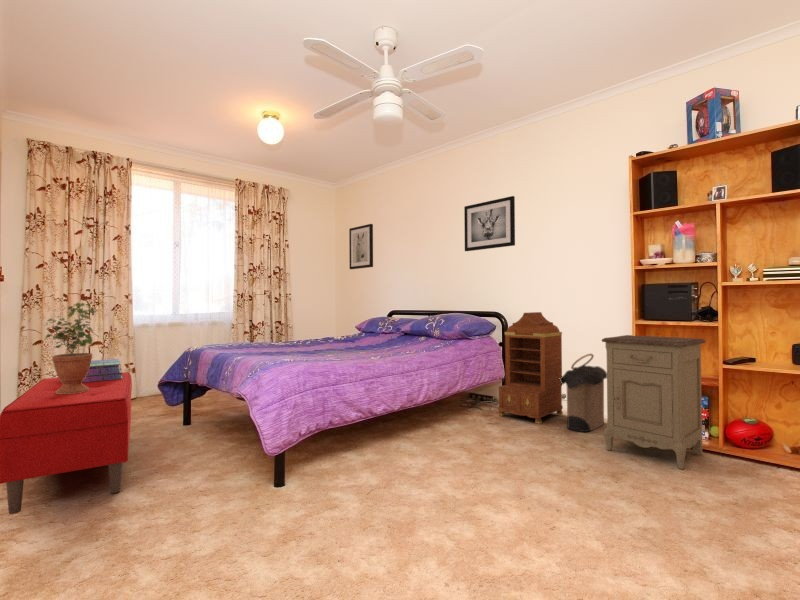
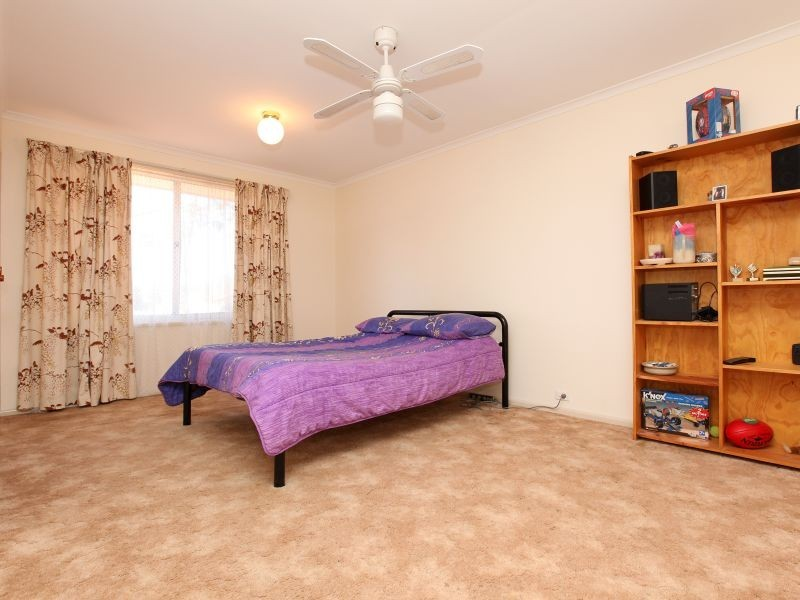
- wall art (360, 247)
- stack of books (95, 370)
- cabinet (529, 363)
- potted plant (73, 344)
- laundry hamper (584, 388)
- wall art (488, 225)
- nightstand (650, 395)
- bench (79, 428)
